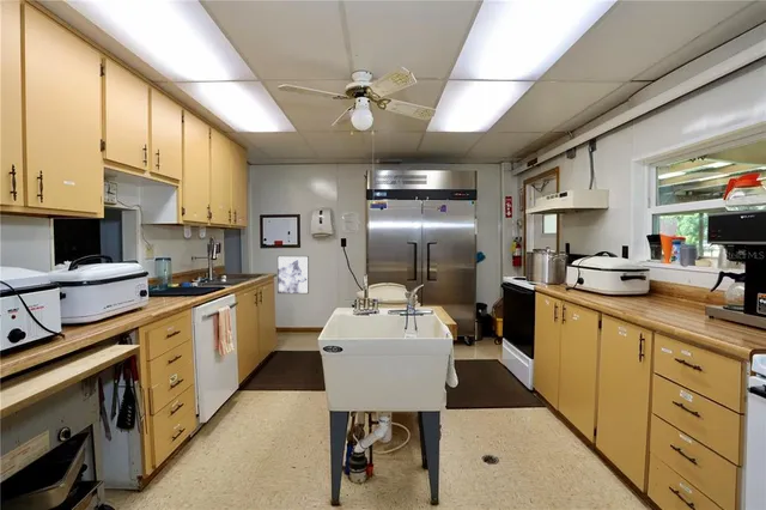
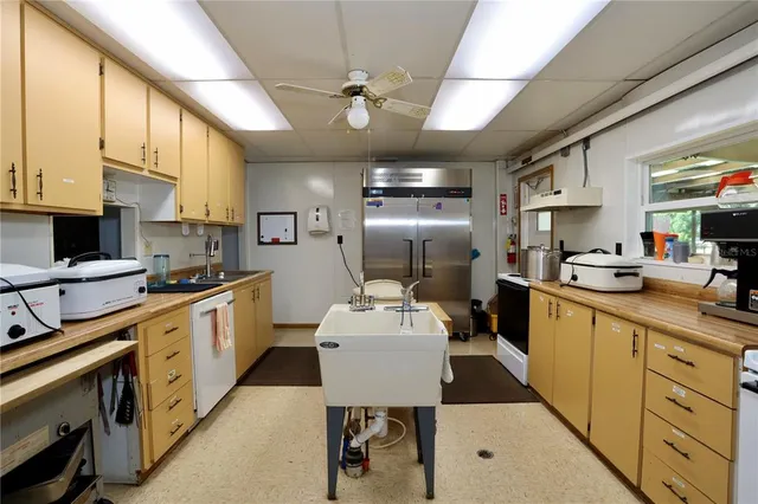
- wall art (293, 274)
